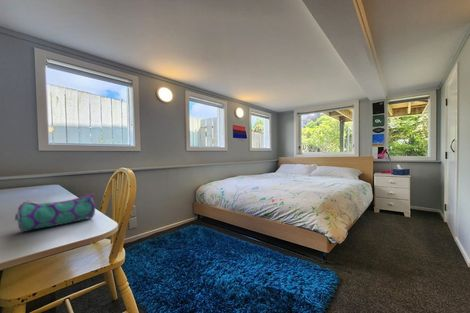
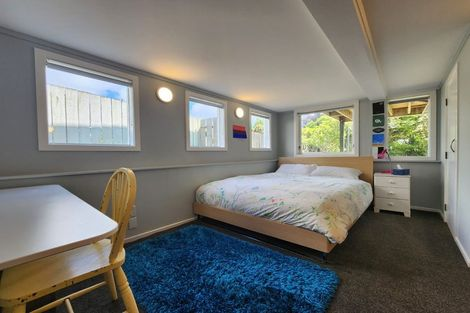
- pencil case (58, 210)
